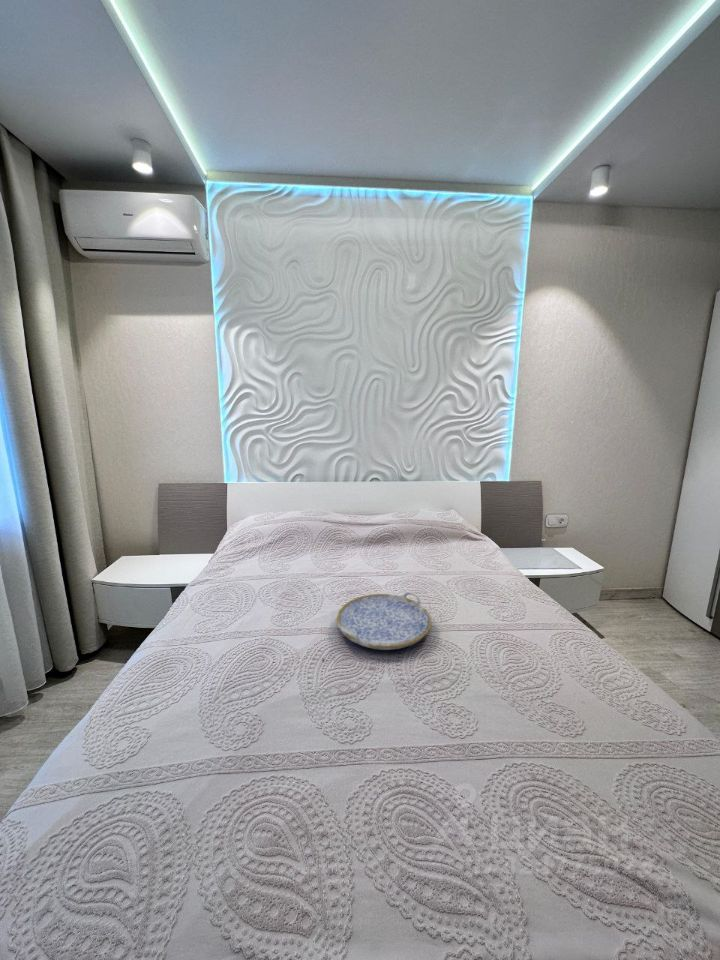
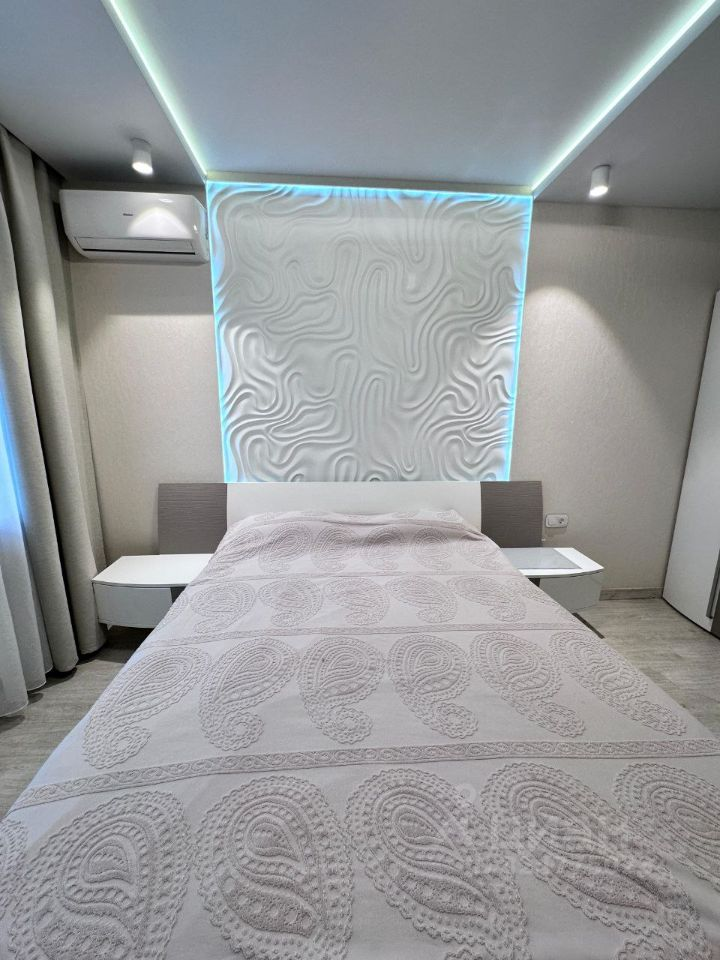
- serving tray (383, 618)
